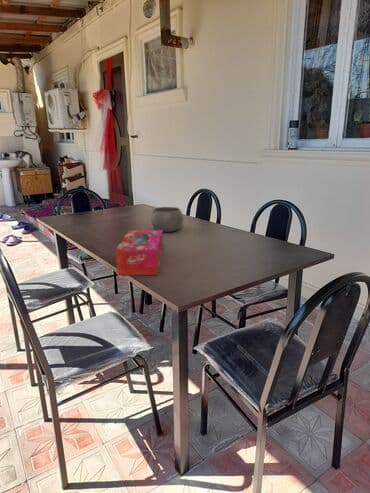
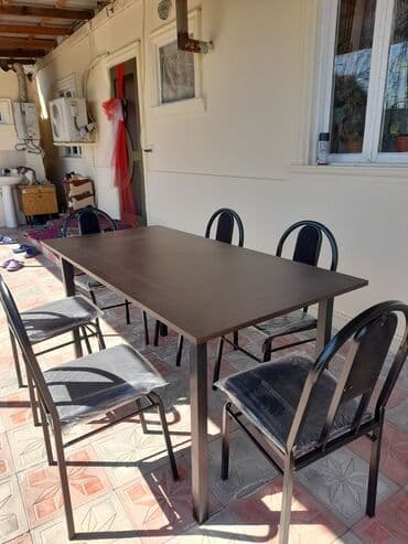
- bowl (167, 219)
- tissue box (141, 250)
